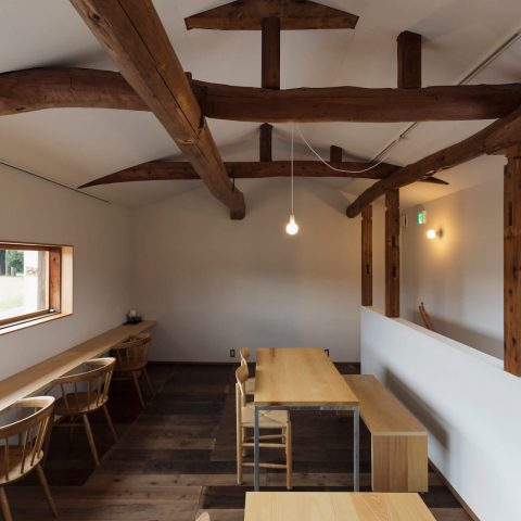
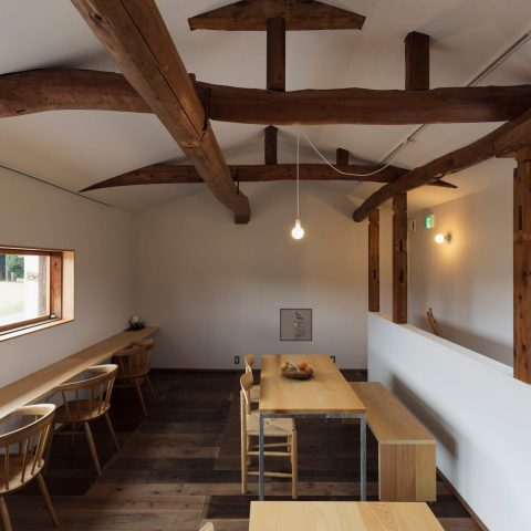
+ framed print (295, 324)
+ fruit bowl (296, 367)
